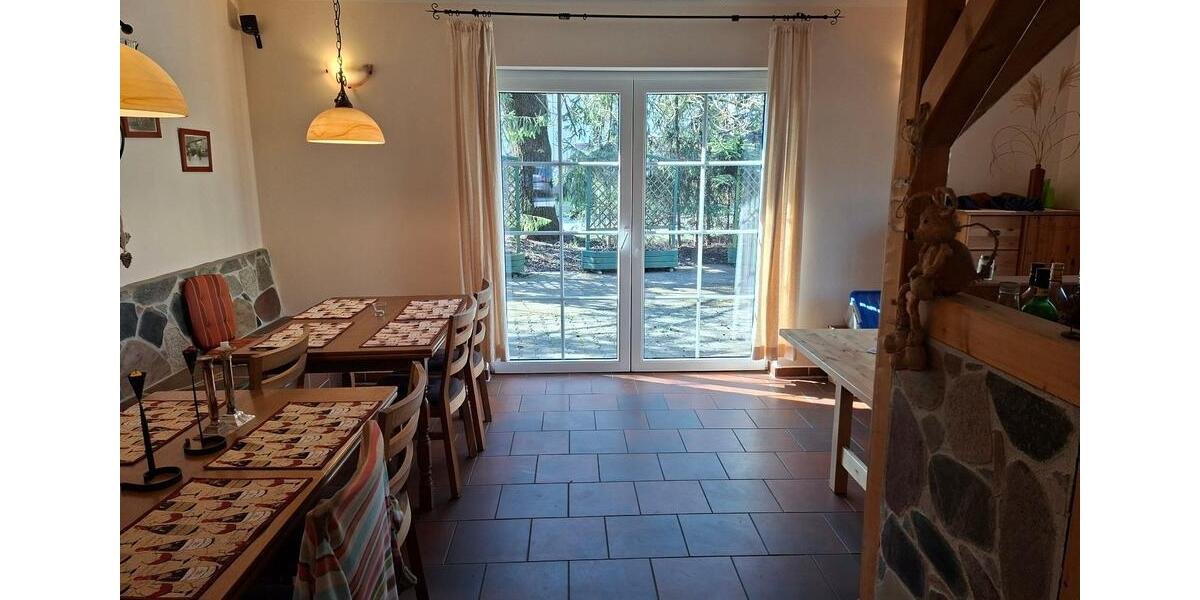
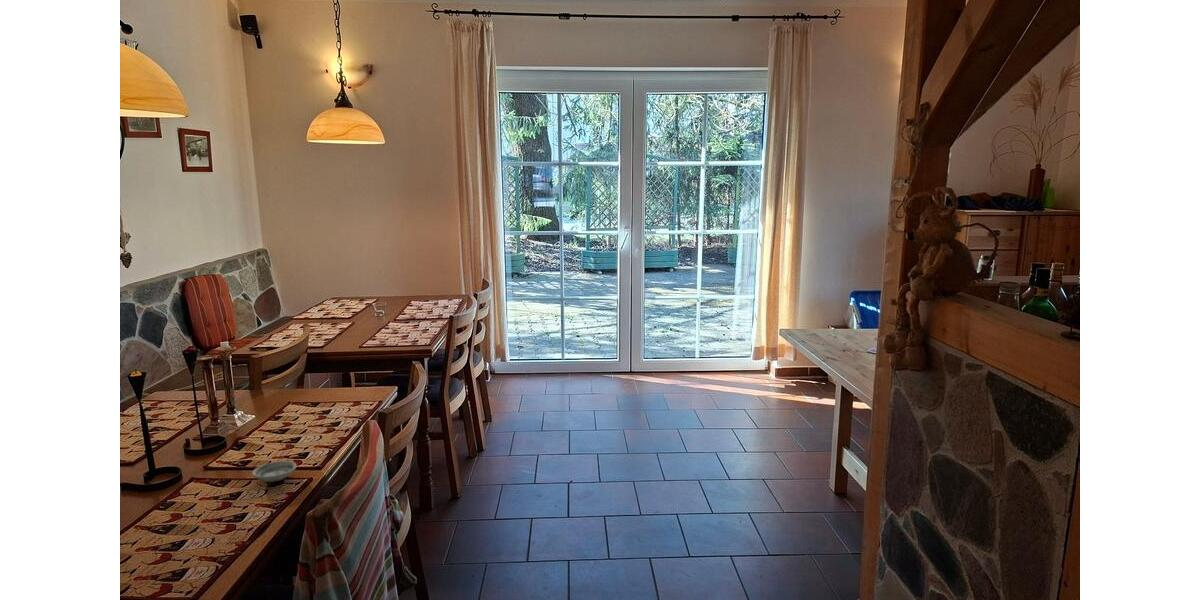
+ saucer (274, 473)
